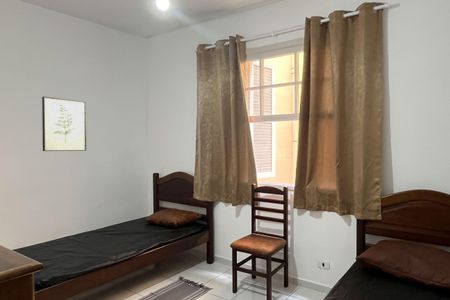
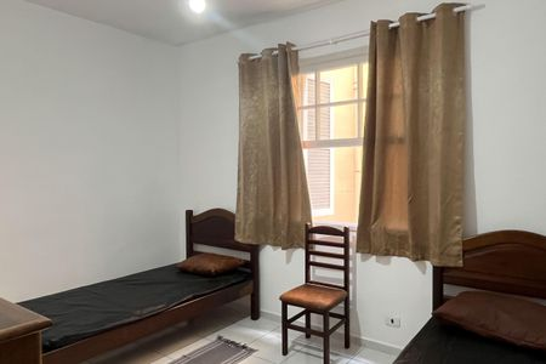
- wall art (65, 125)
